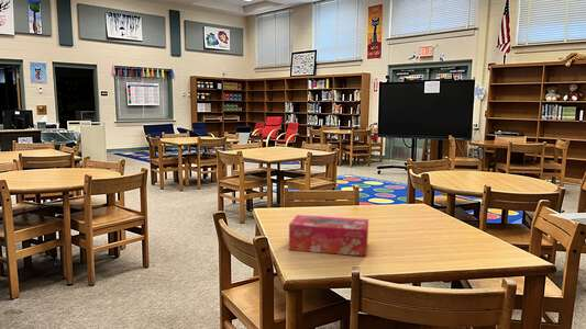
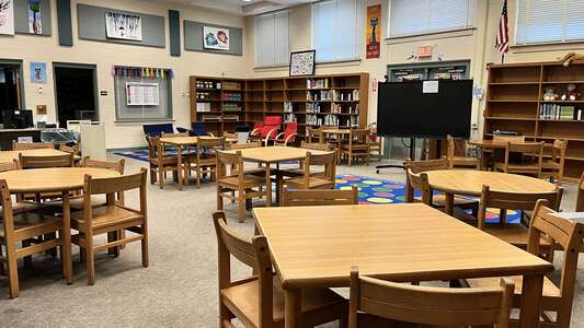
- tissue box (329, 234)
